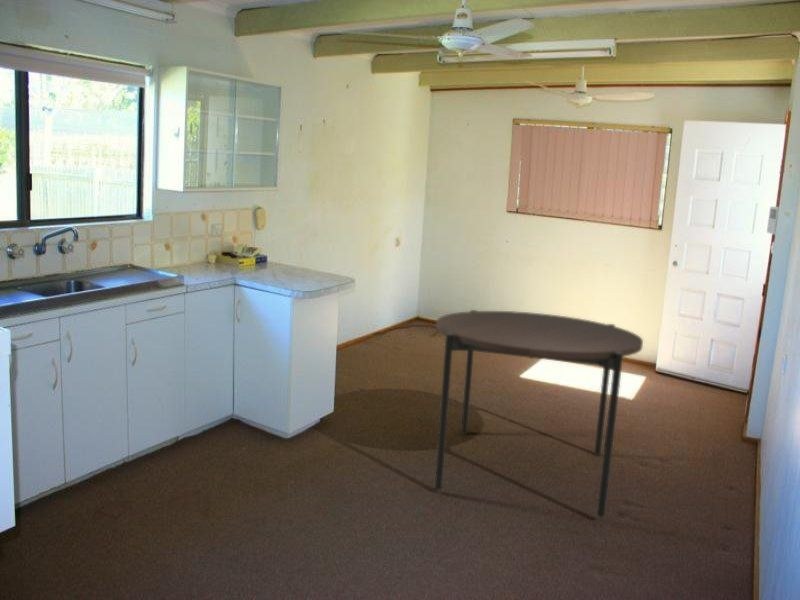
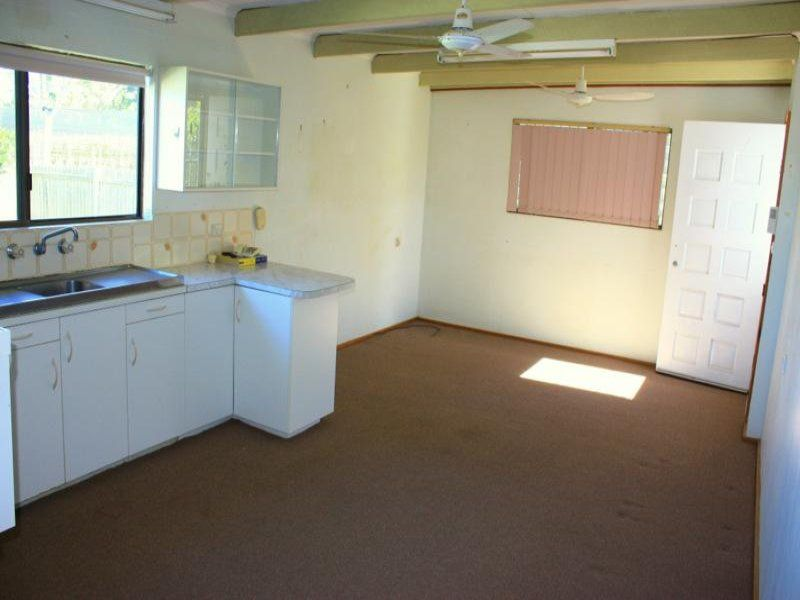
- dining table (530, 358)
